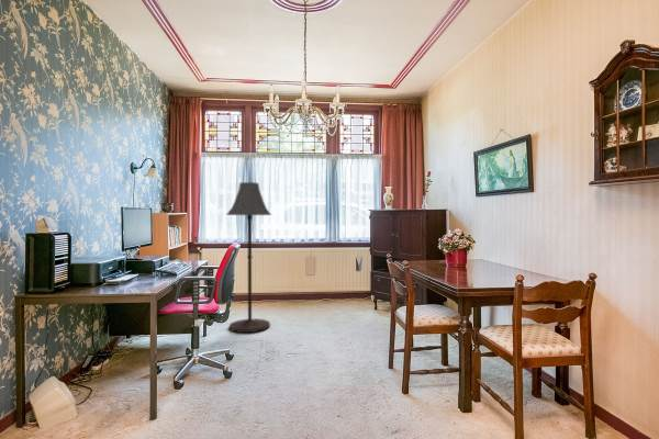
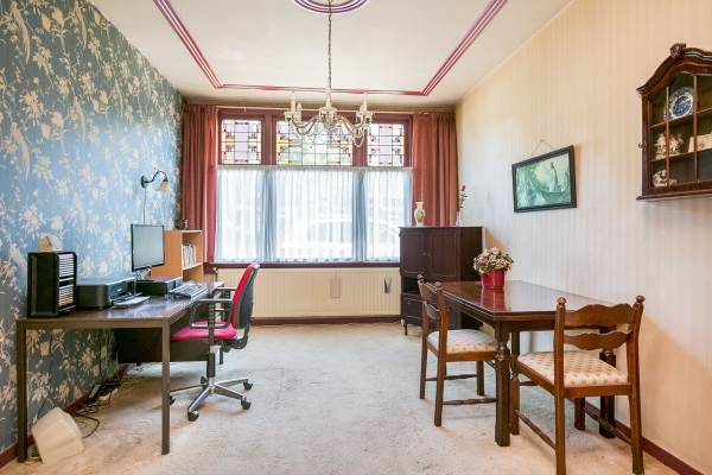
- floor lamp (249, 255)
